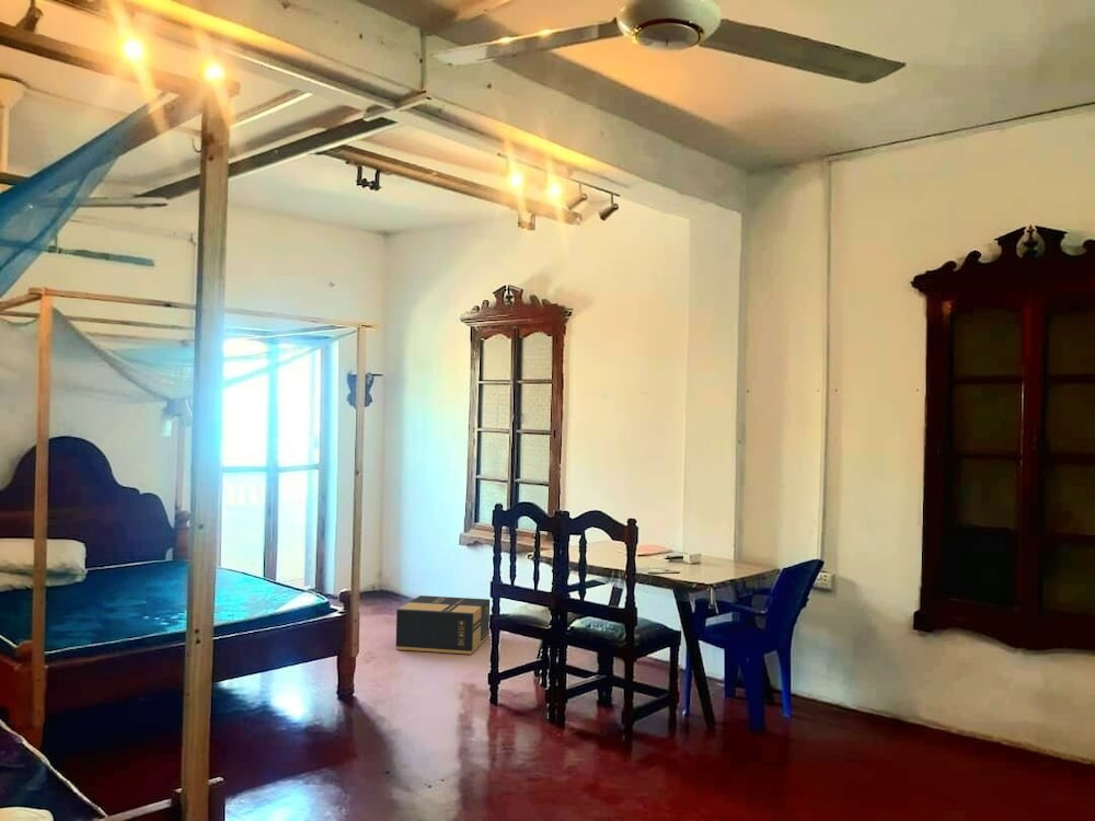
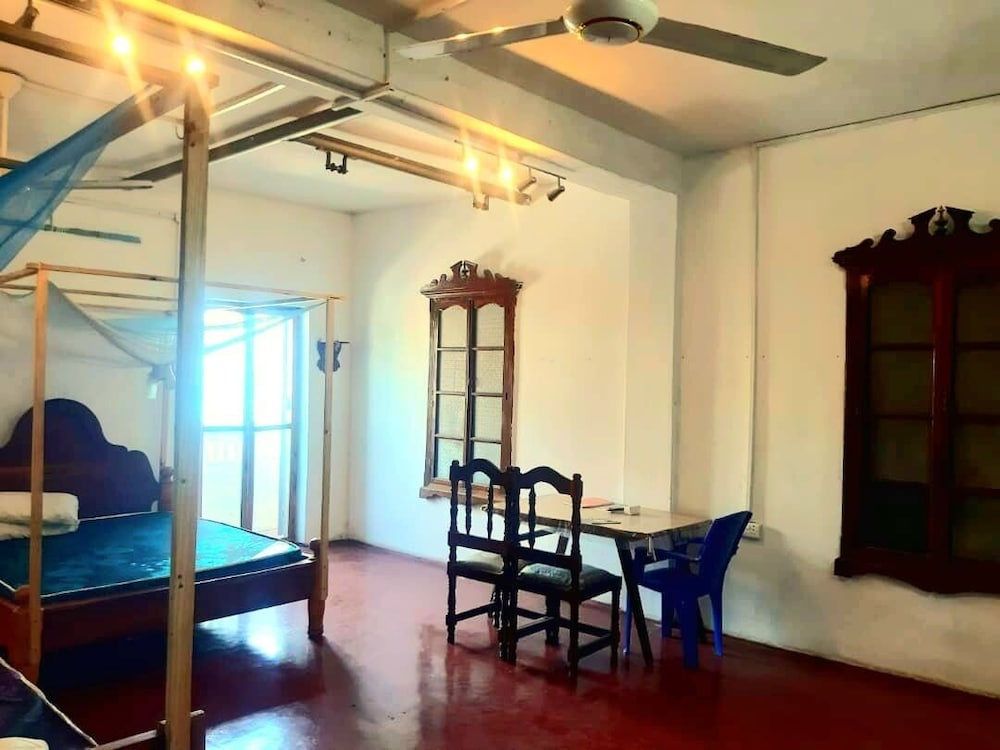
- cardboard box (443, 623)
